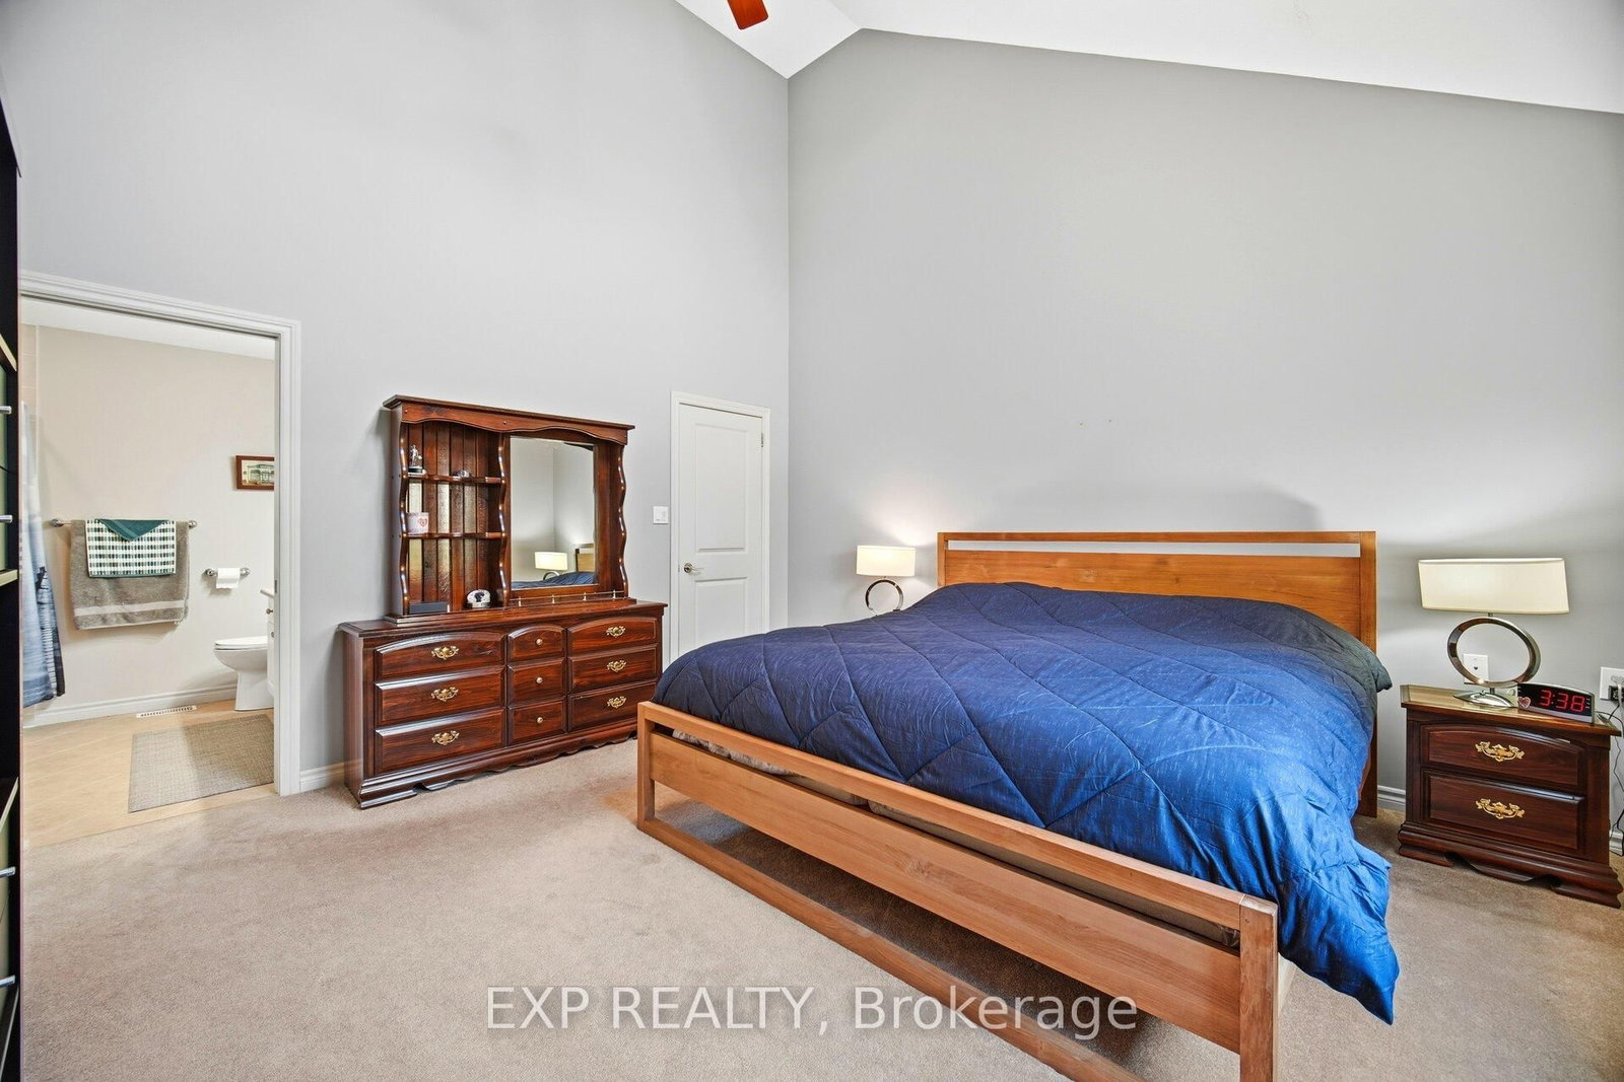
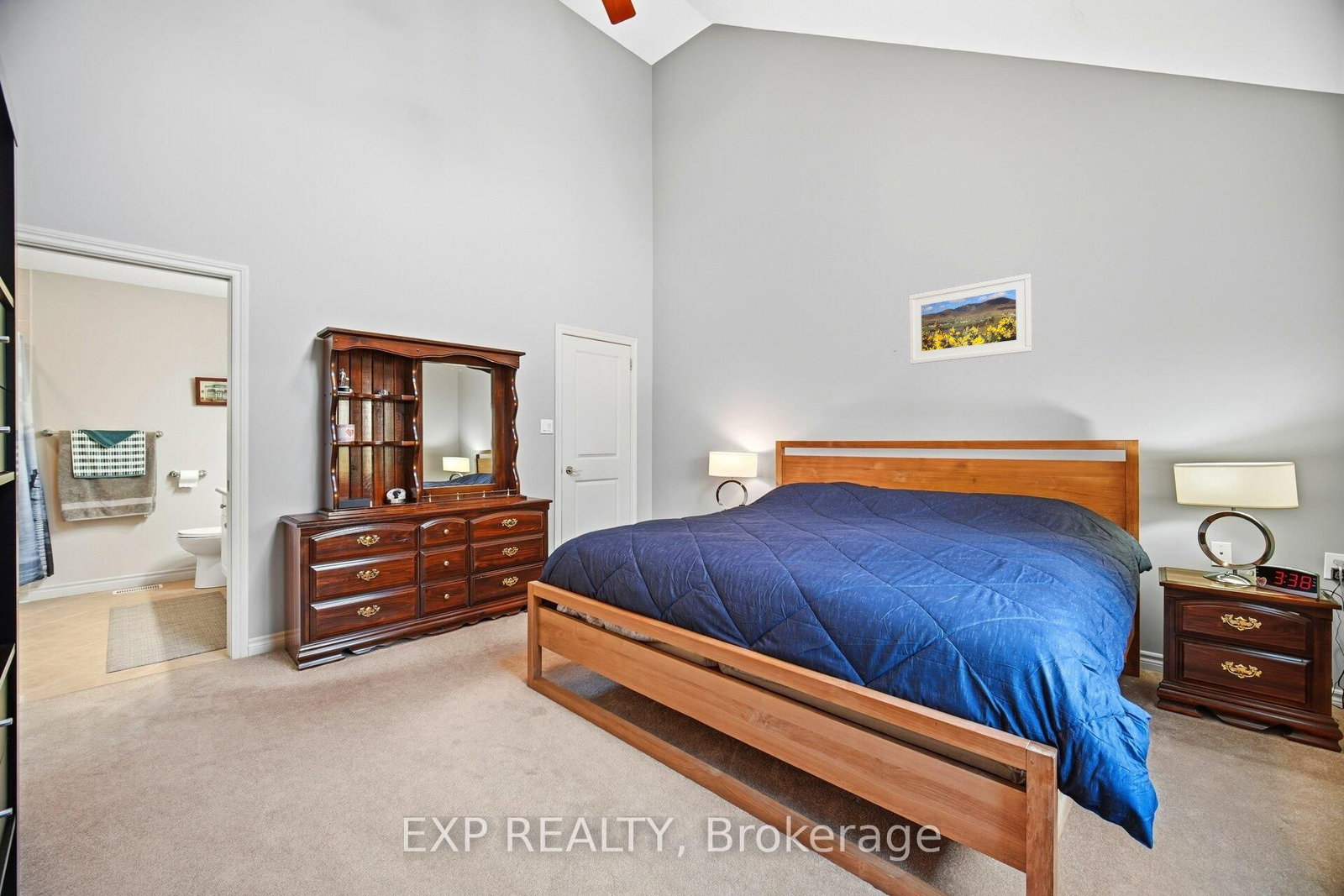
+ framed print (966, 322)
